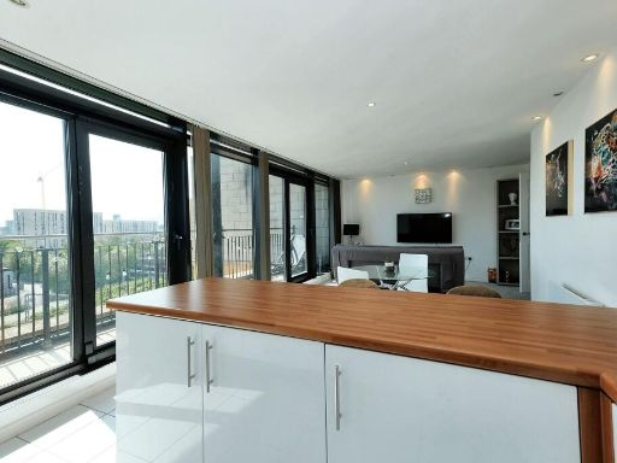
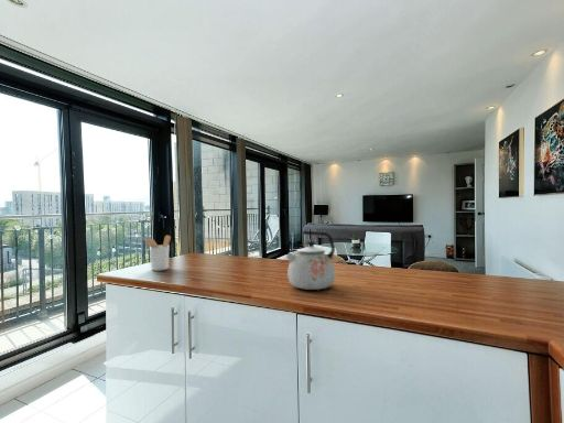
+ utensil holder (156, 252)
+ kettle (311, 258)
